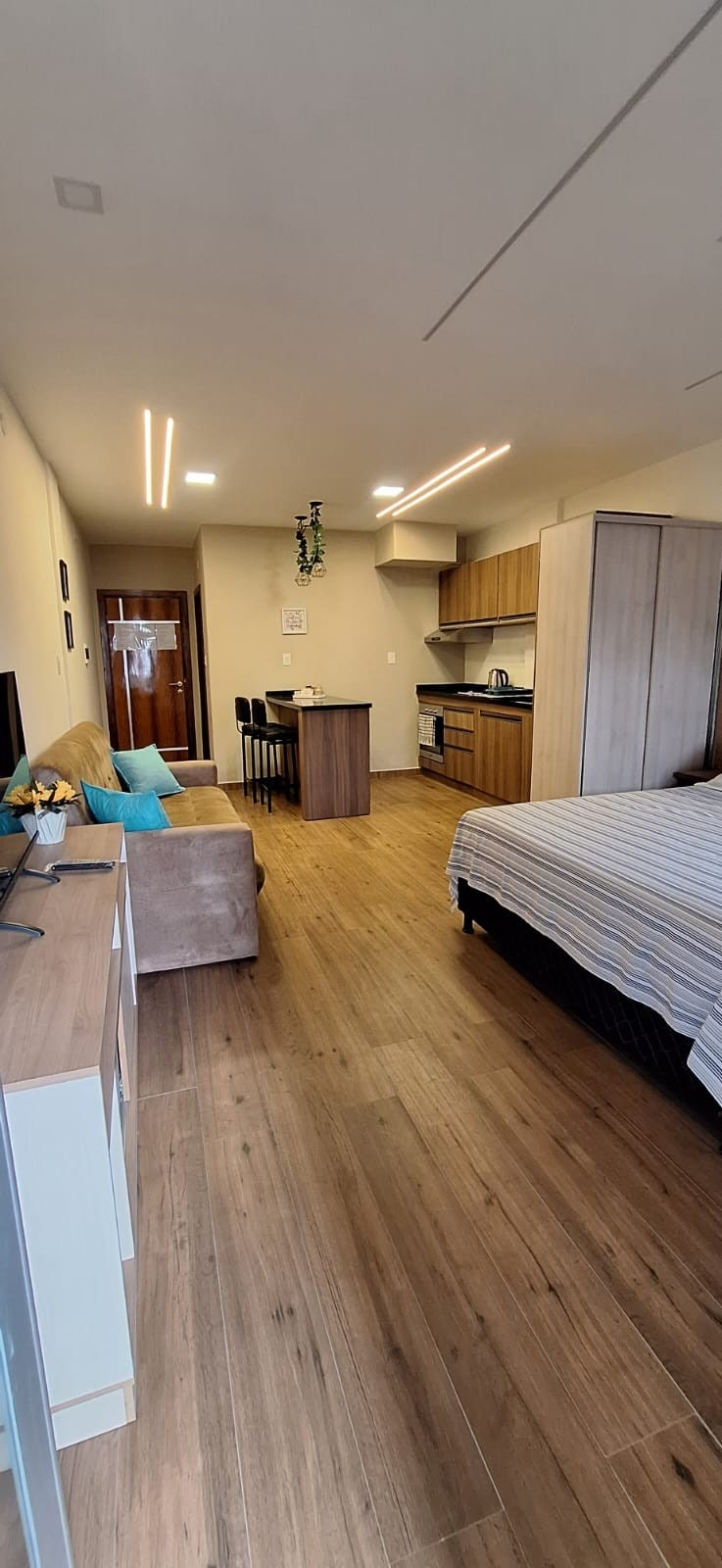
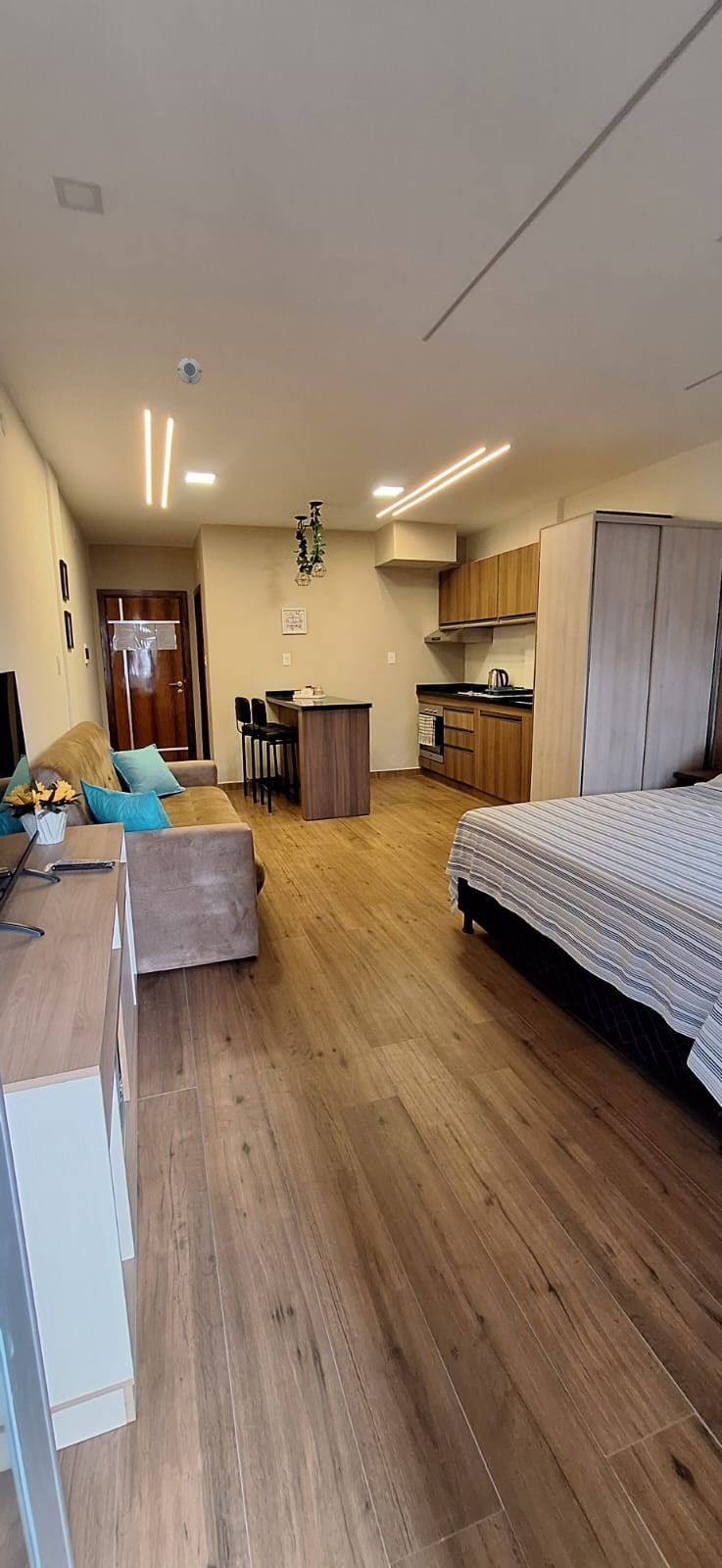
+ smoke detector (189, 369)
